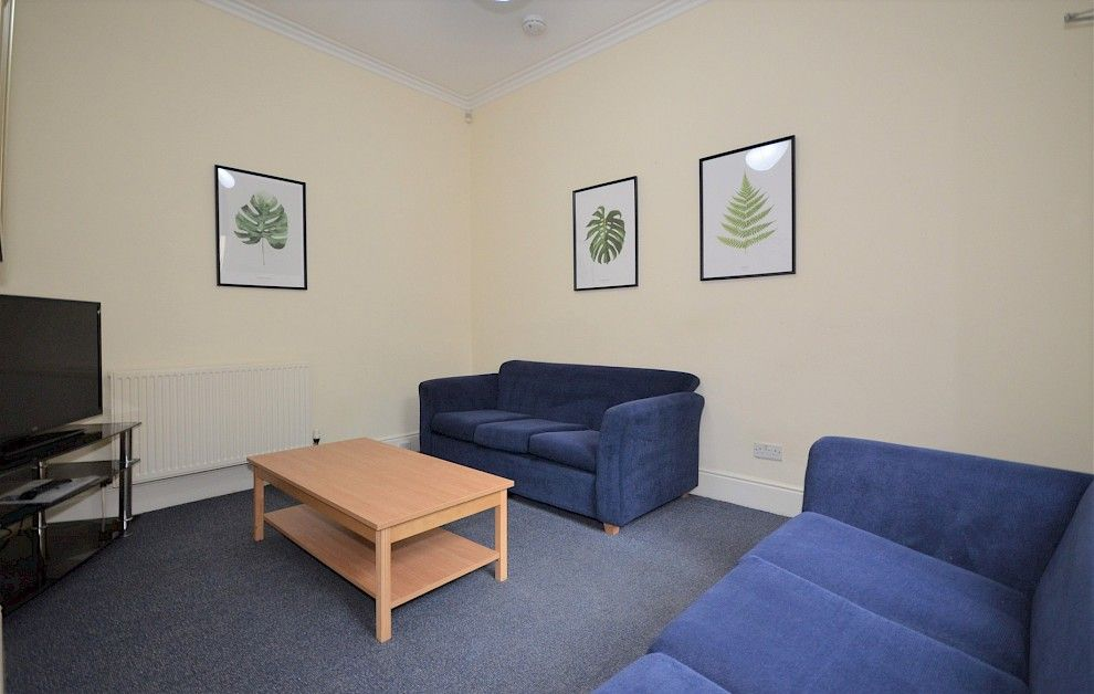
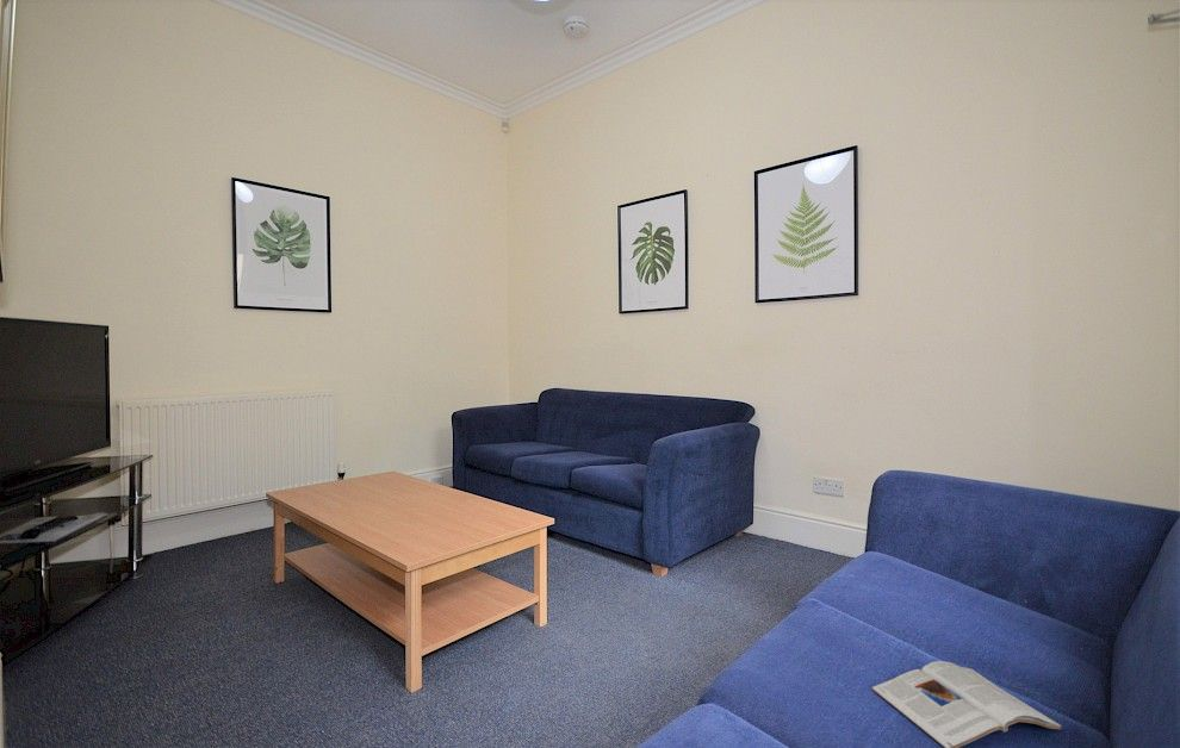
+ magazine (961, 698)
